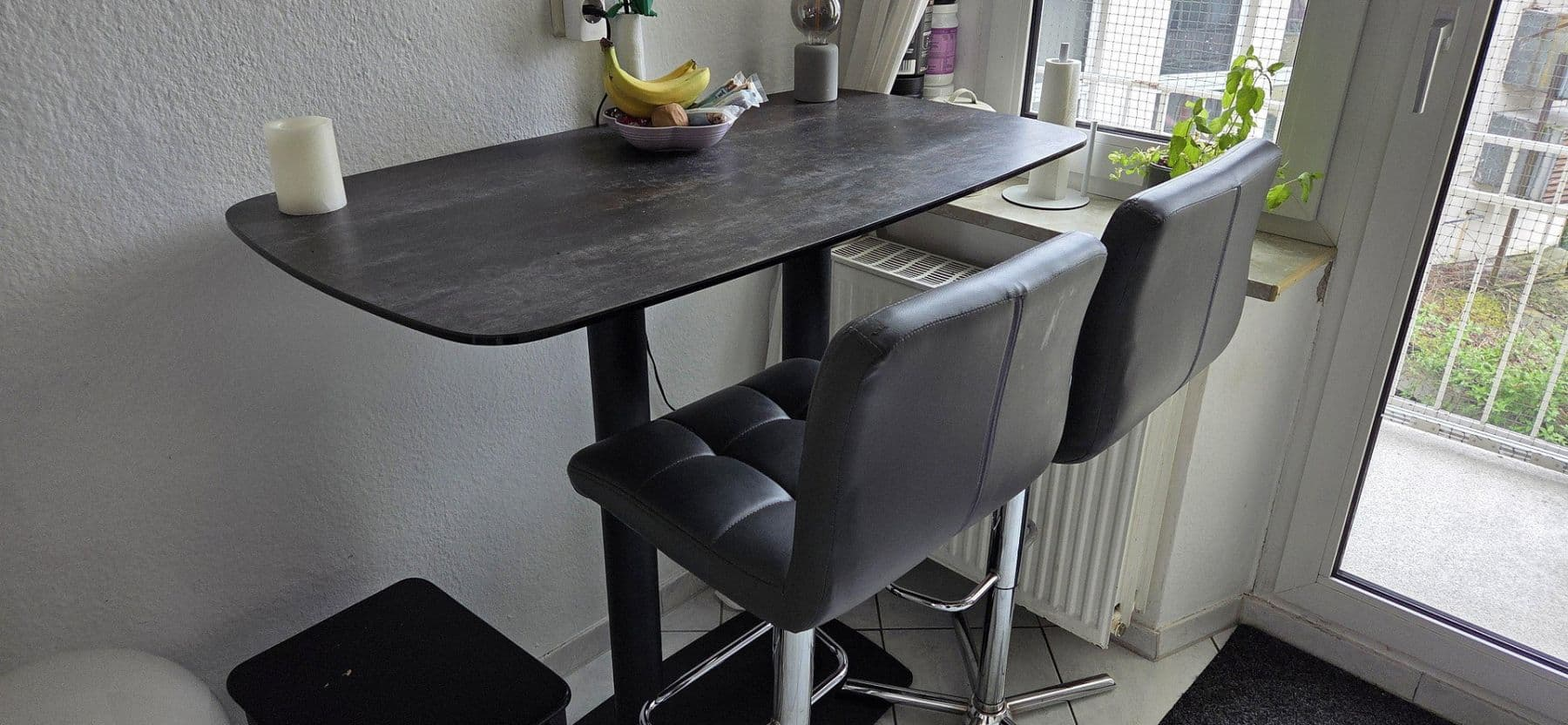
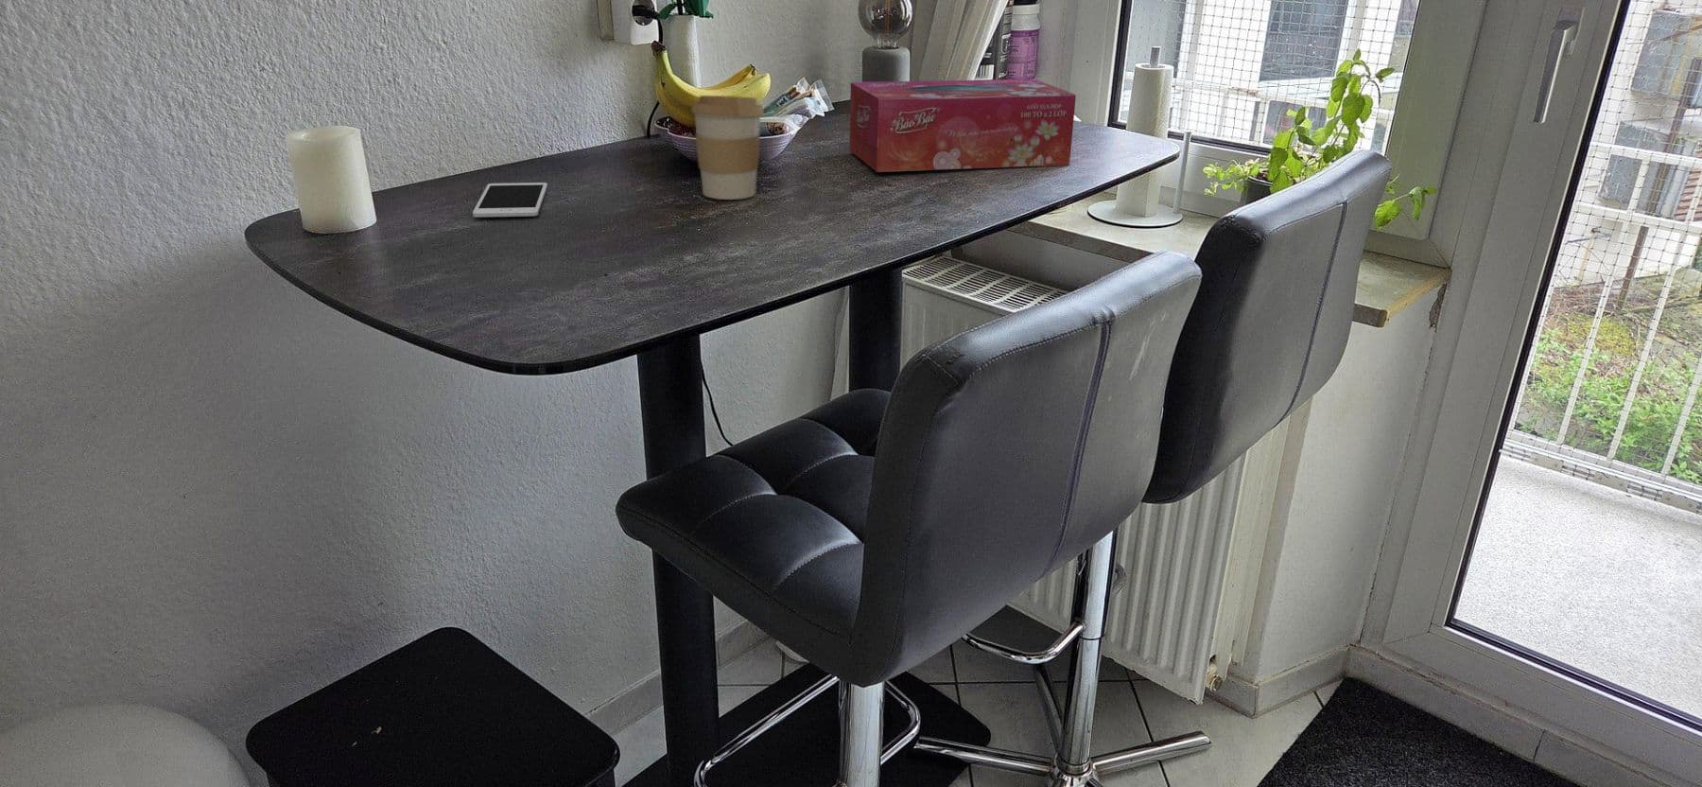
+ coffee cup (728, 143)
+ tissue box (958, 123)
+ cell phone (511, 199)
